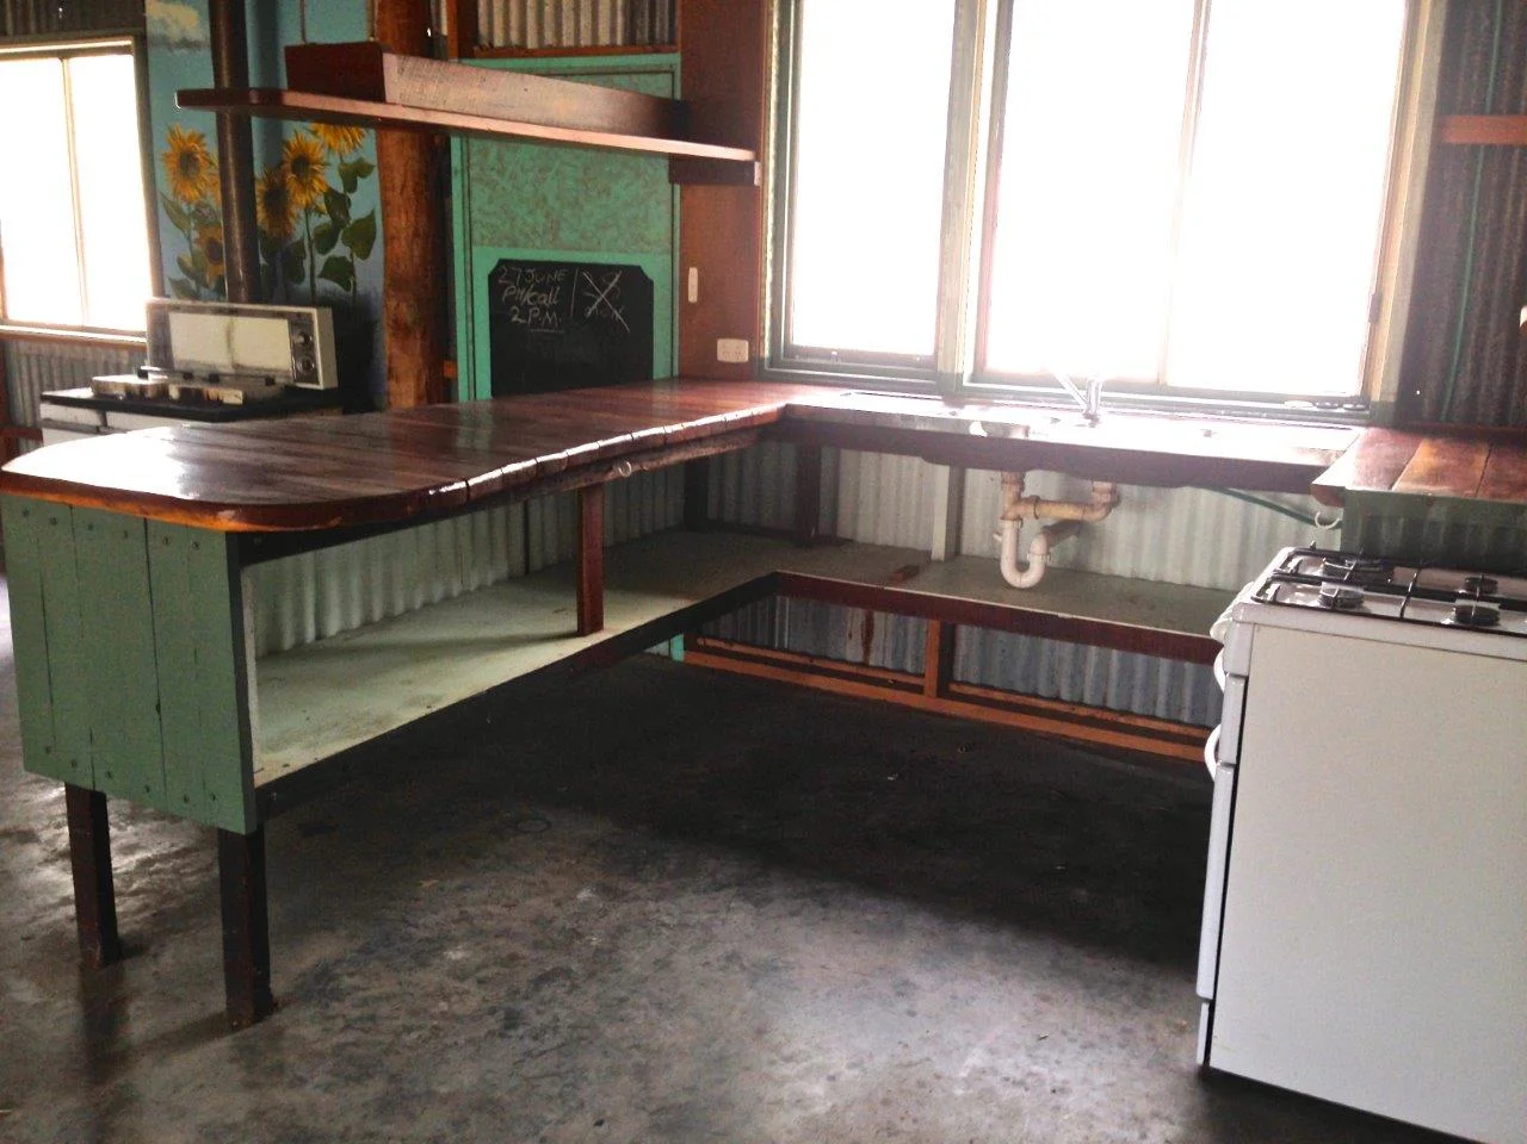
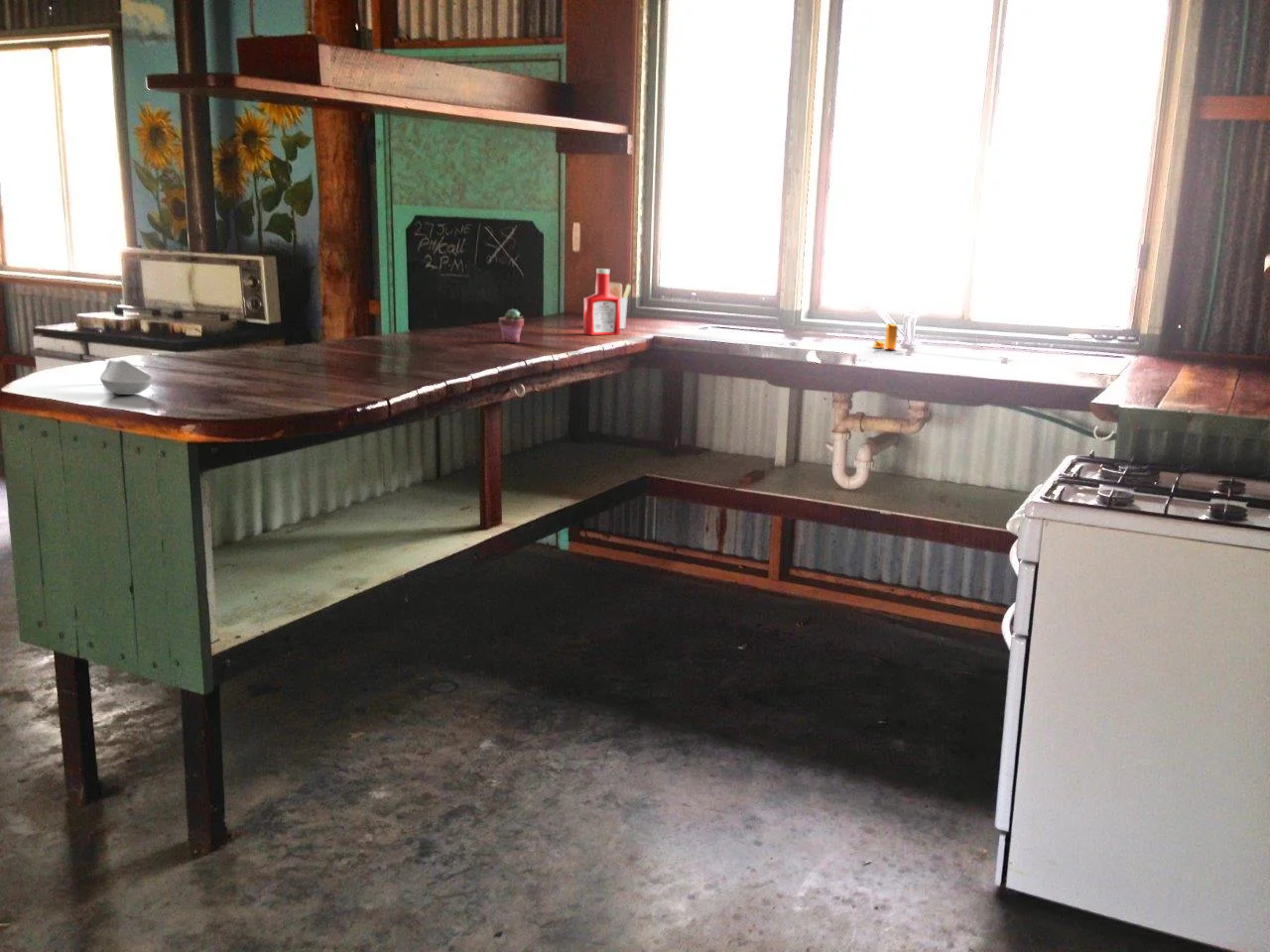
+ utensil holder (620, 307)
+ pepper shaker (885, 335)
+ spoon rest (121, 376)
+ soap bottle (602, 301)
+ potted succulent (511, 325)
